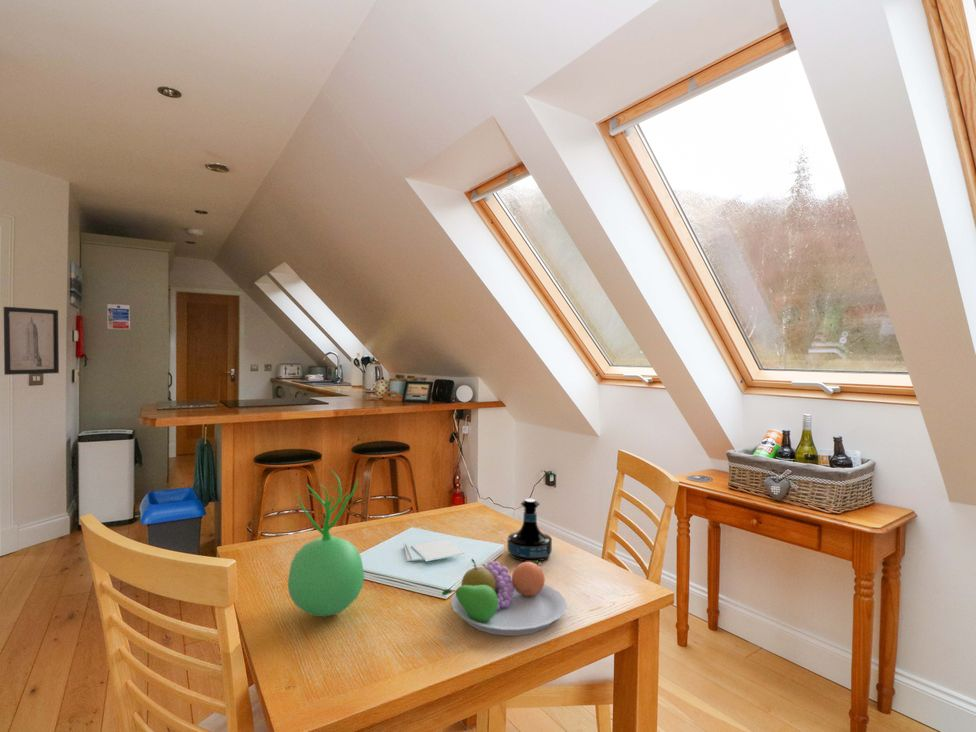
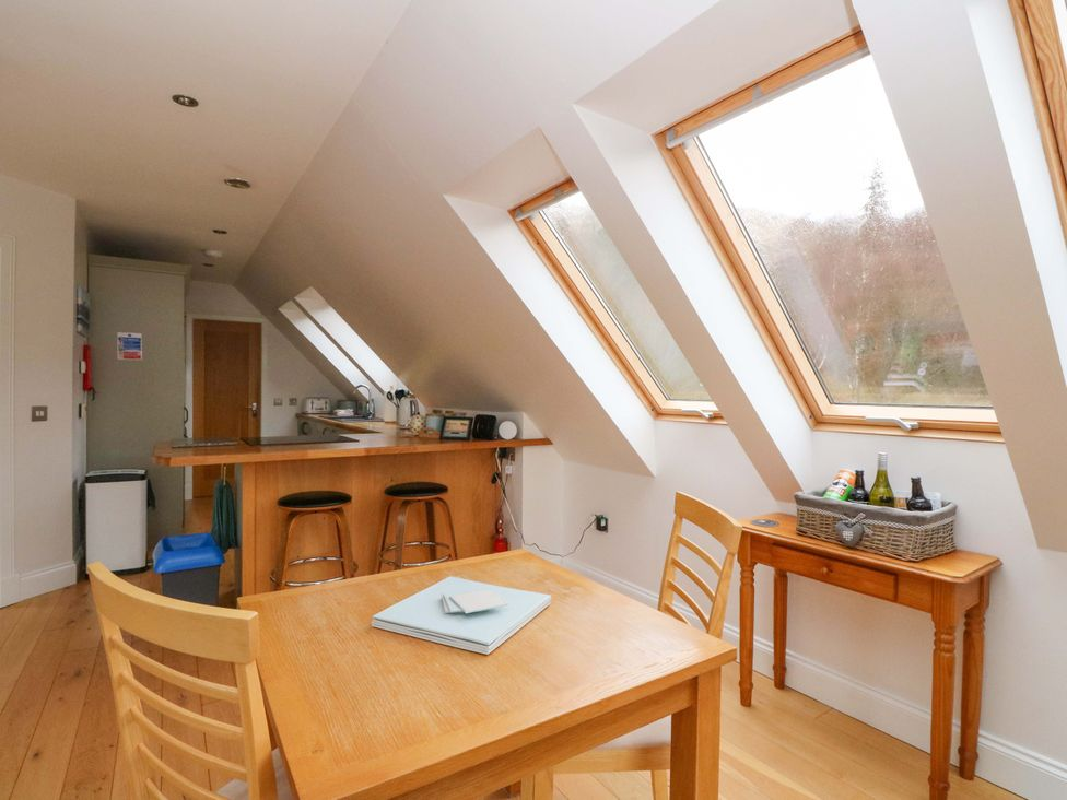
- wall art (32, 341)
- fruit bowl (503, 589)
- tequila bottle (529, 527)
- vase (326, 543)
